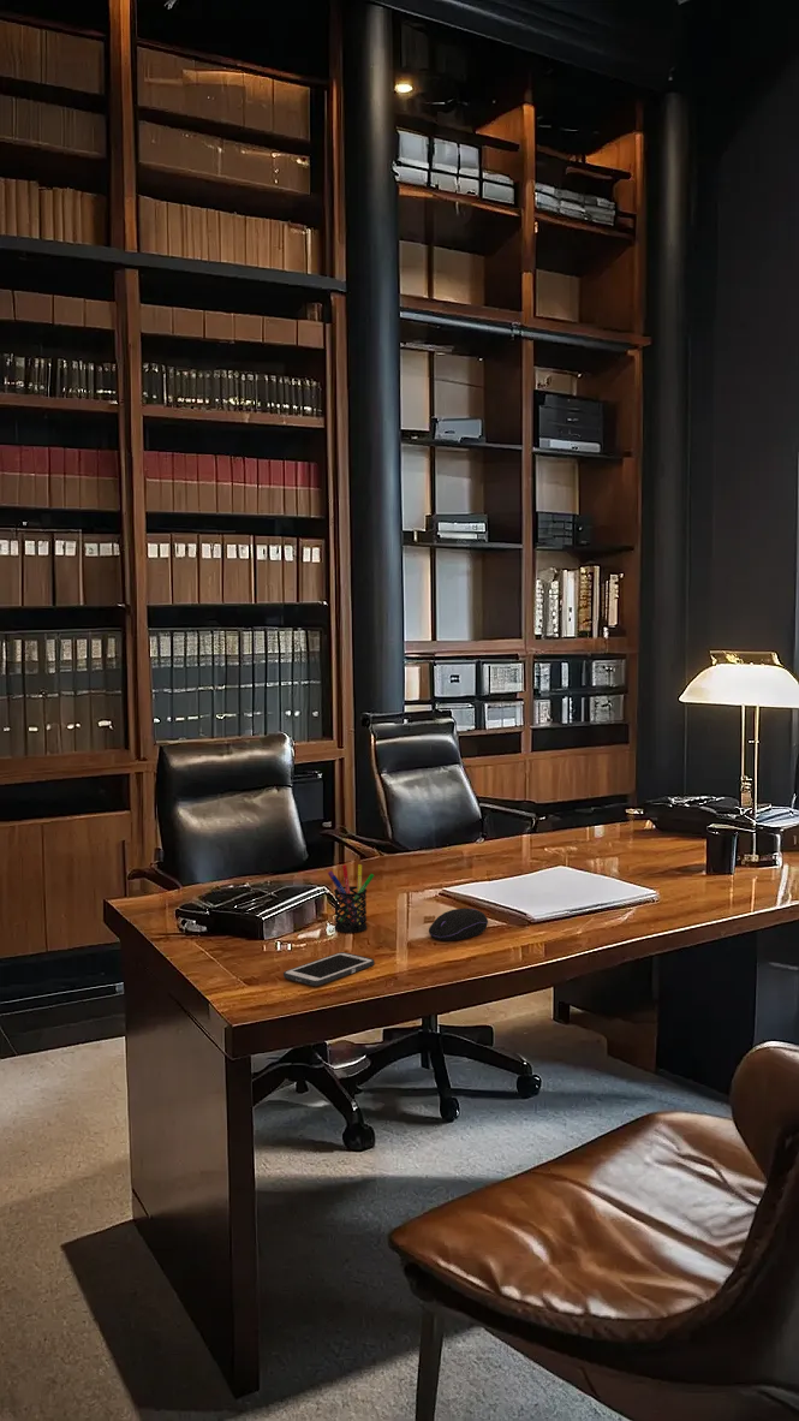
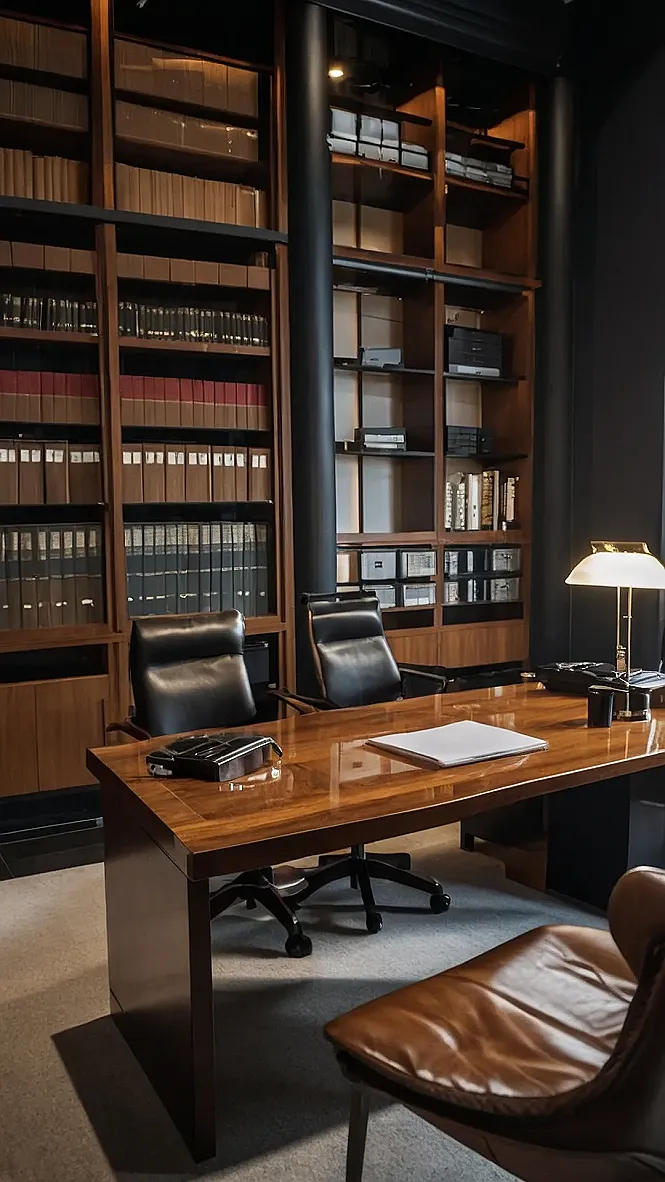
- pen holder (353, 896)
- cell phone (329, 968)
- computer mouse (458, 922)
